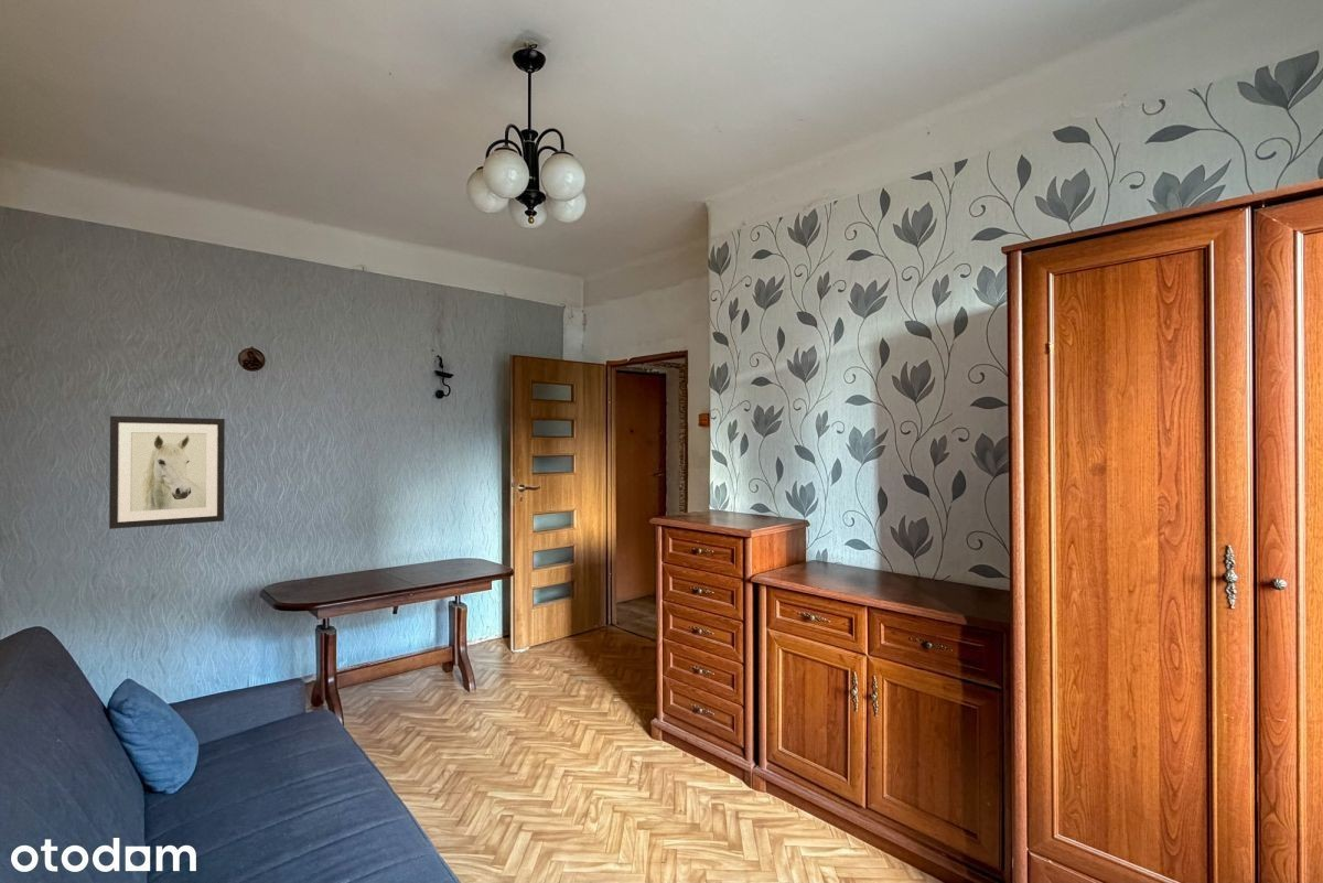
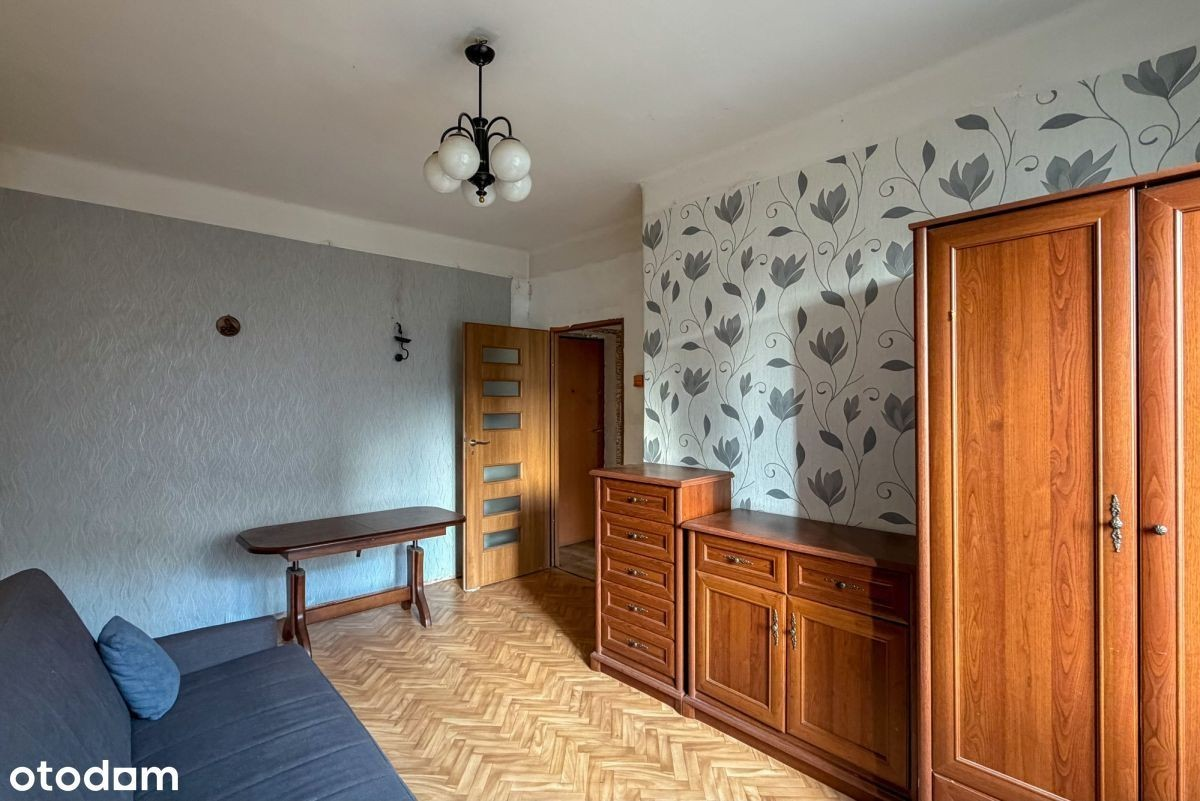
- wall art (169, 471)
